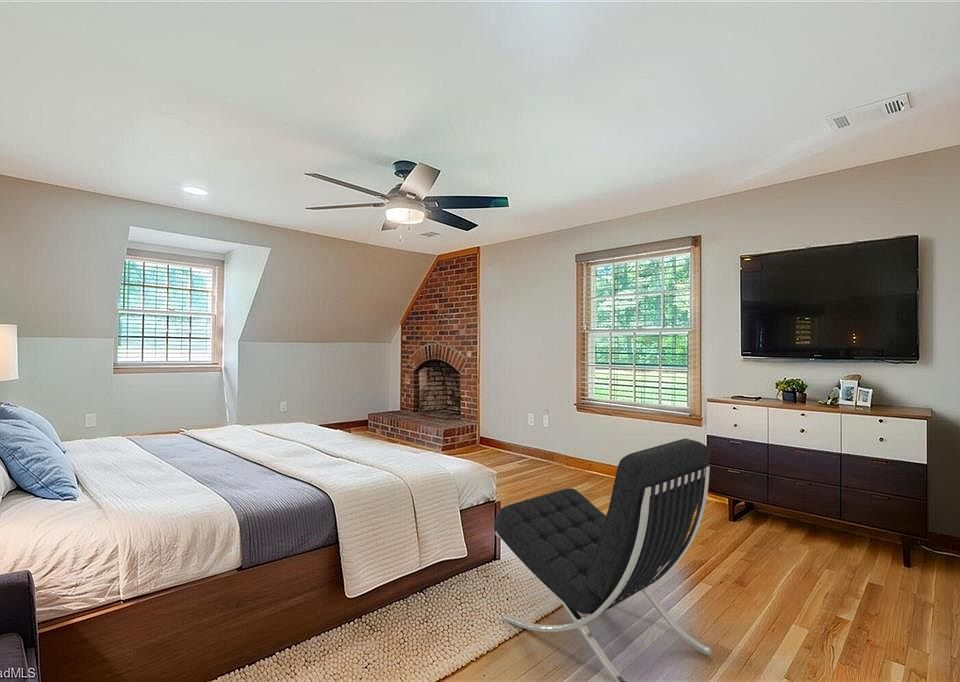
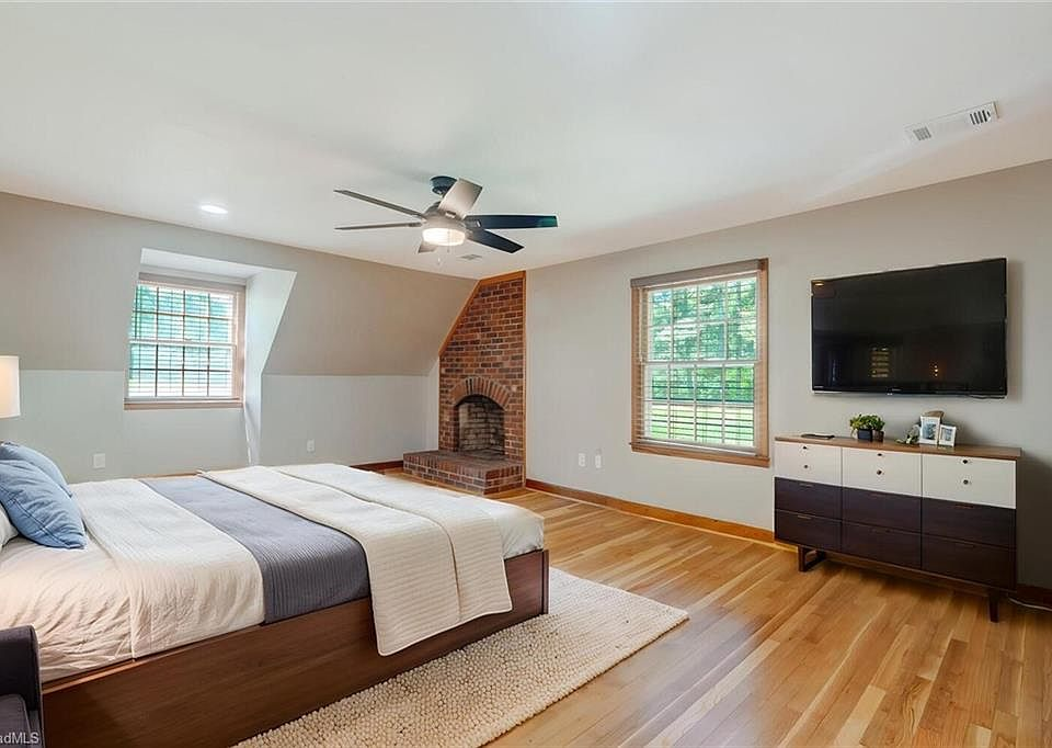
- lounge chair (596, 533)
